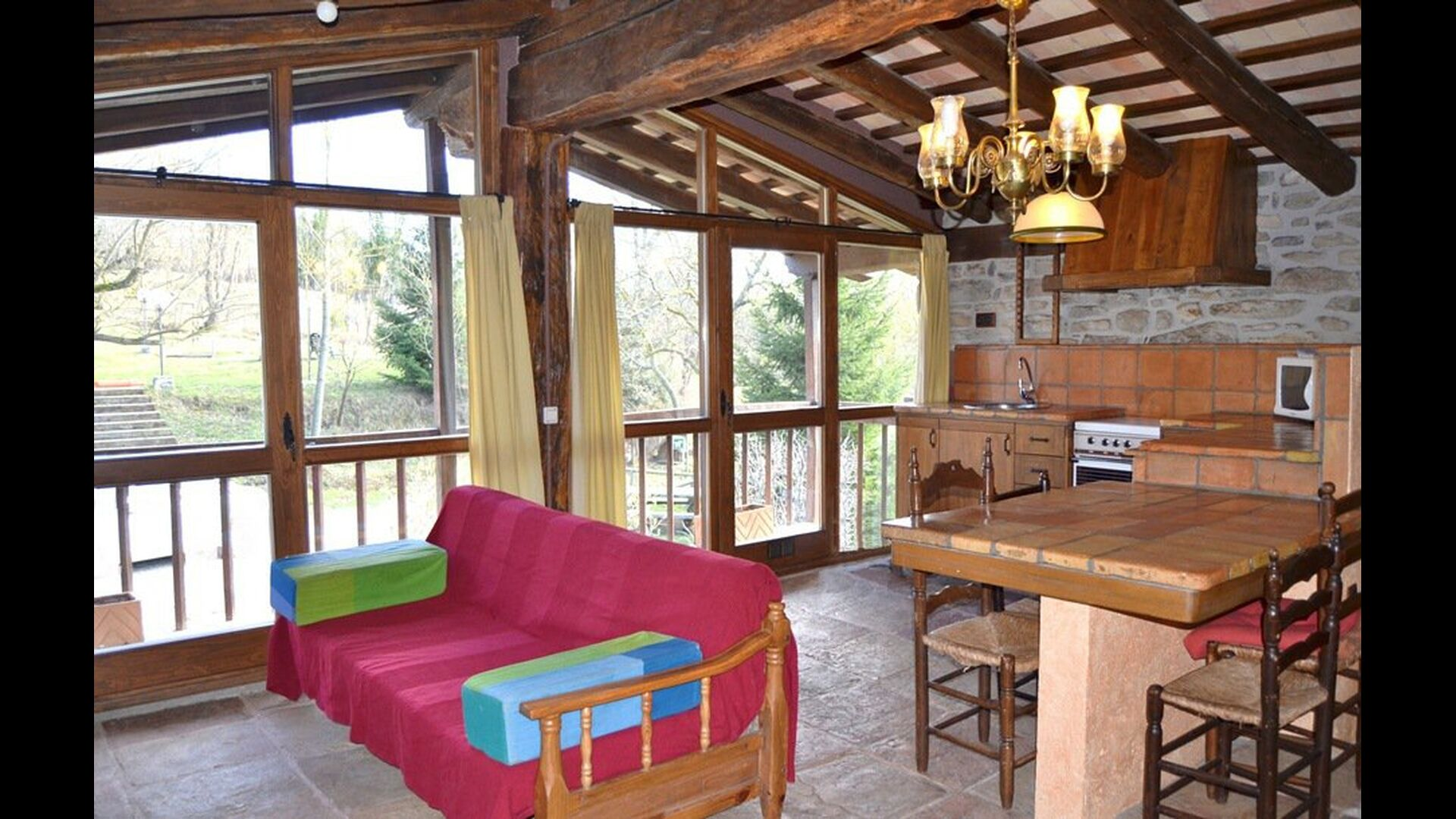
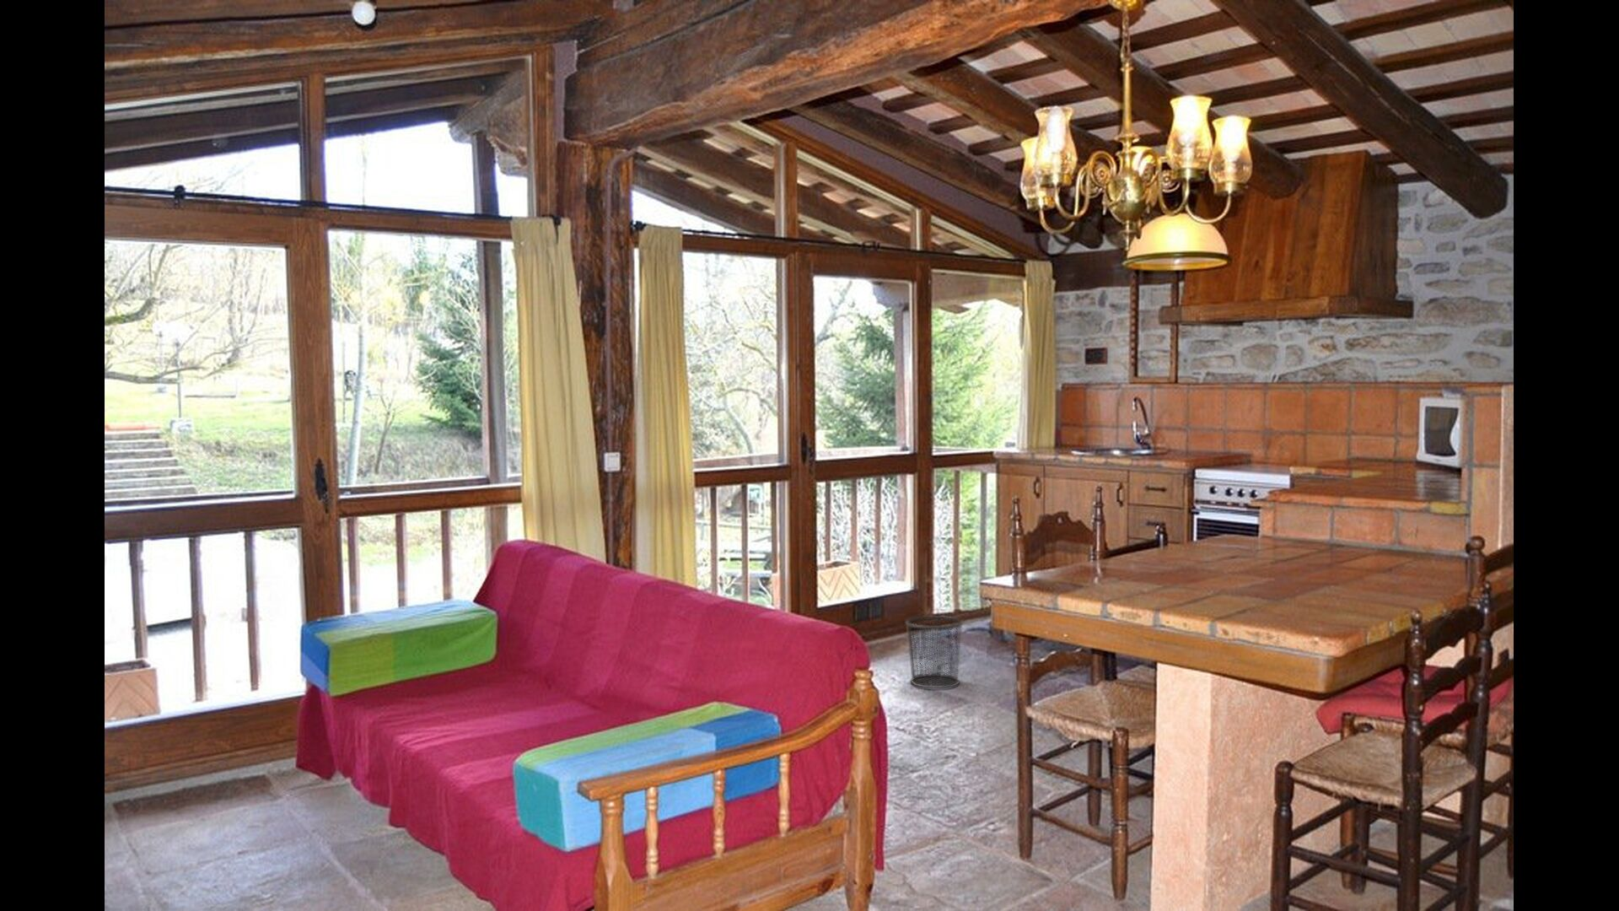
+ waste bin (934, 651)
